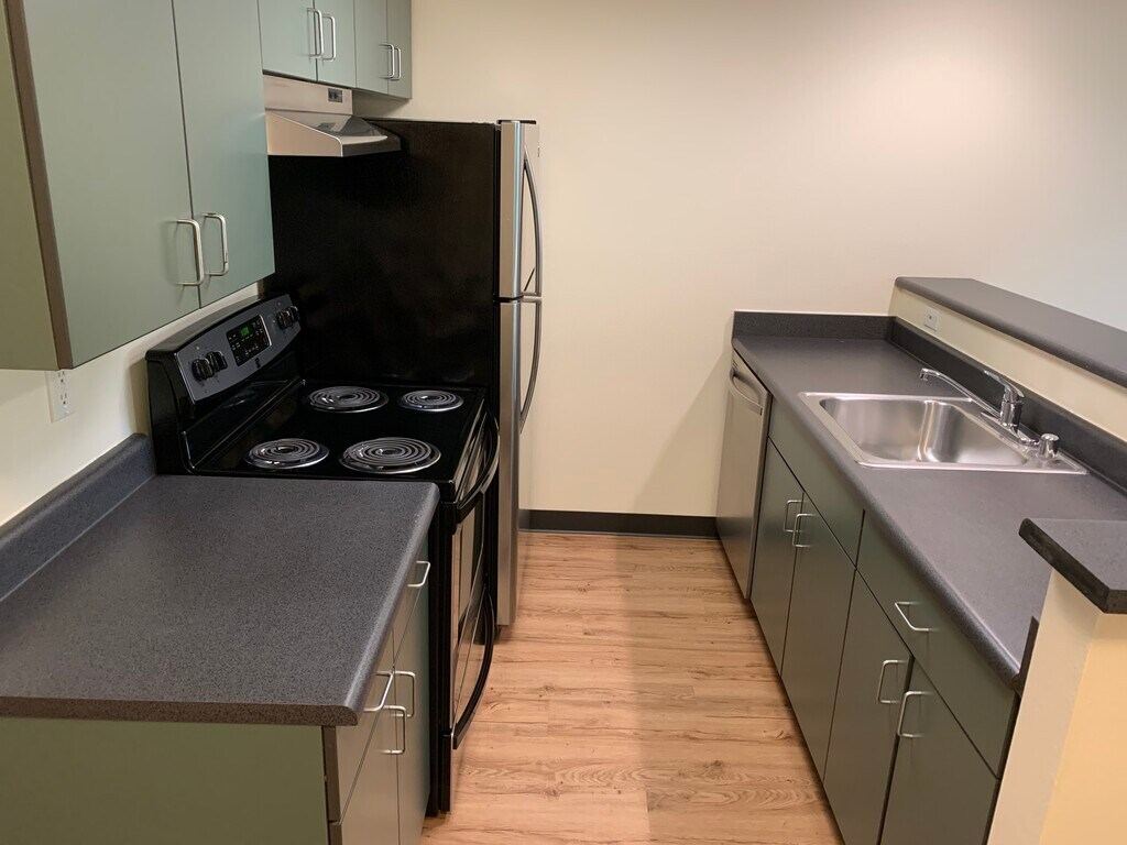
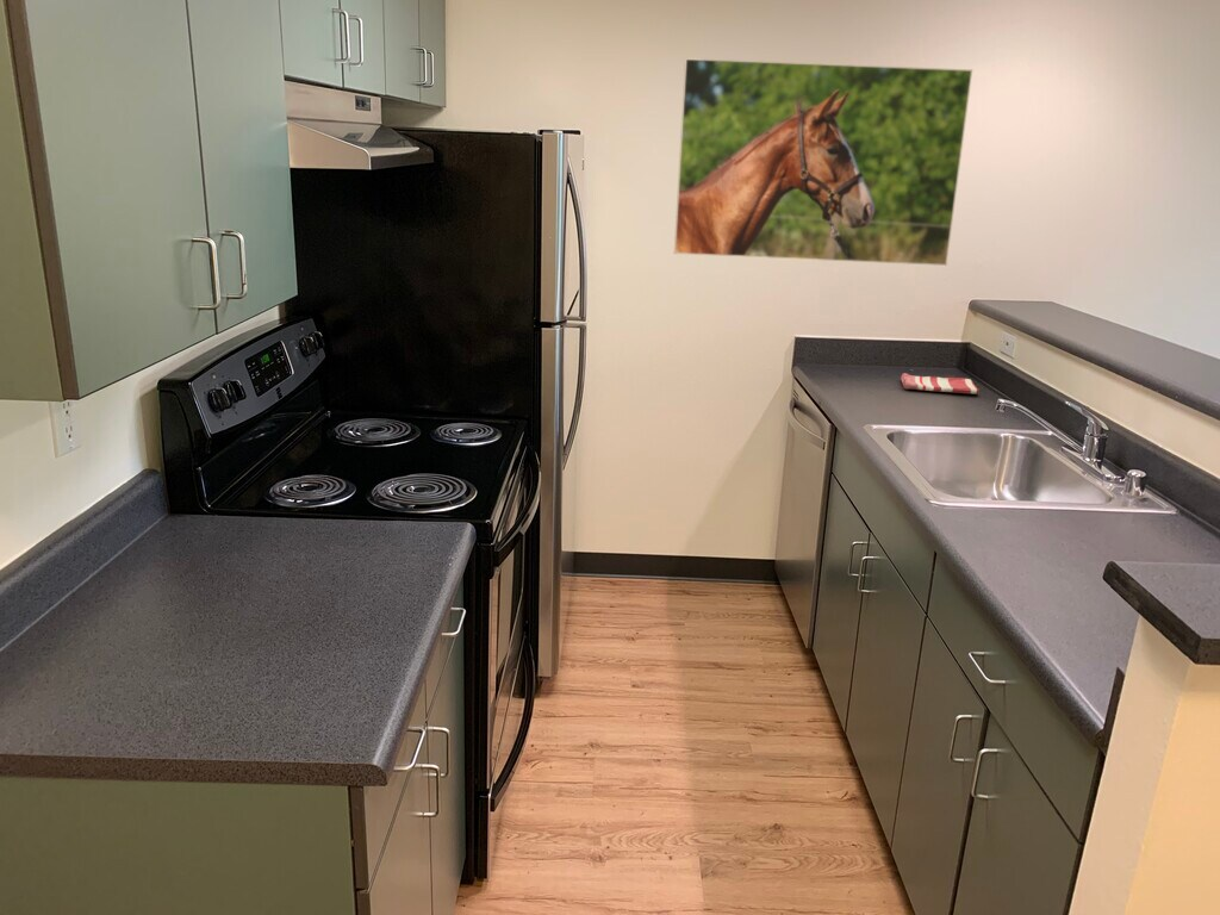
+ dish towel (938, 384)
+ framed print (817, 164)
